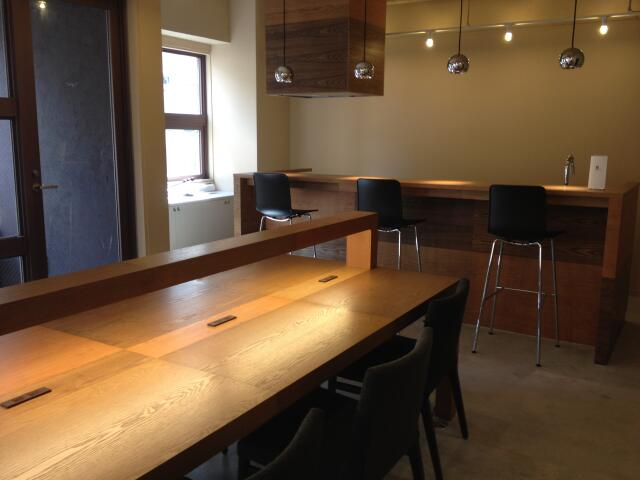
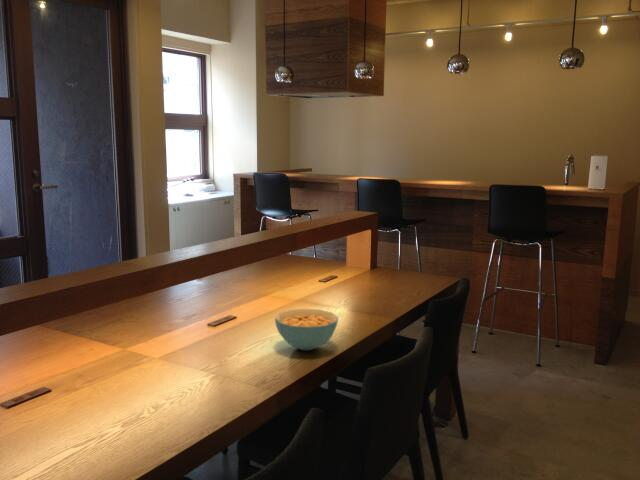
+ cereal bowl (306, 332)
